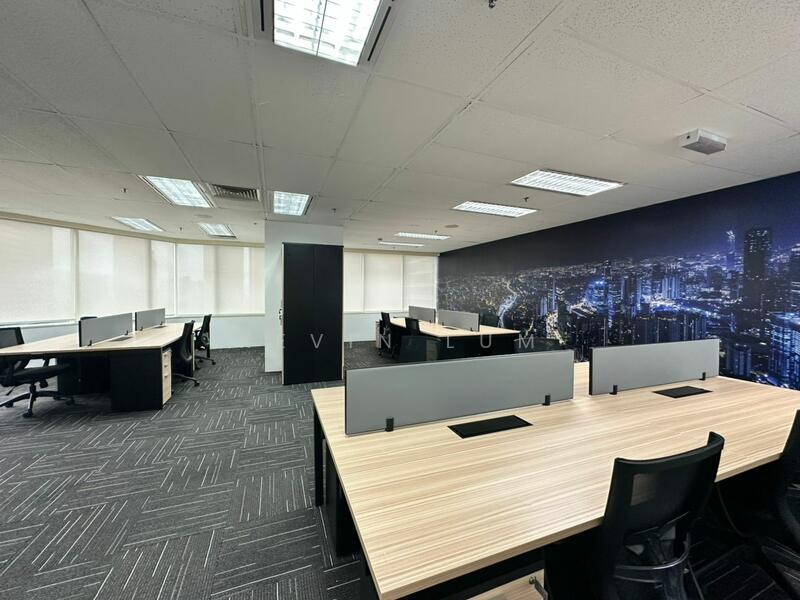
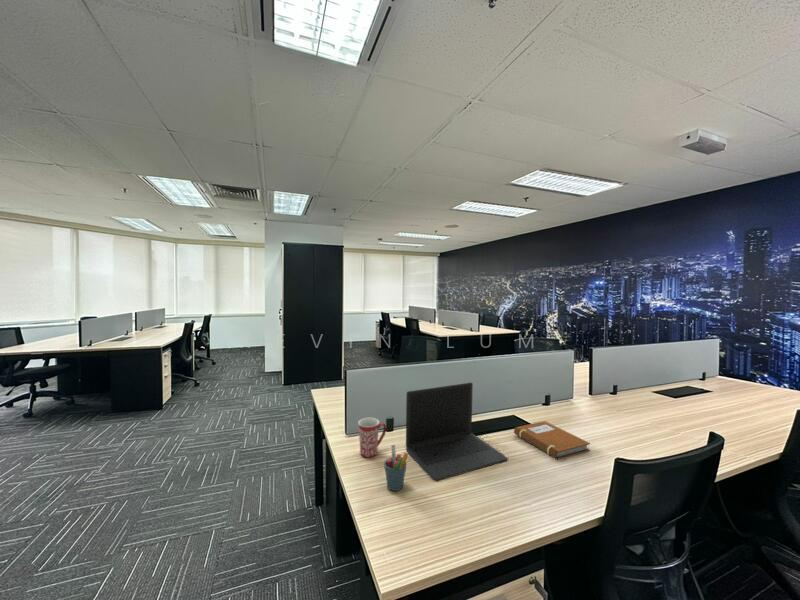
+ notebook (548, 438)
+ laptop (456, 425)
+ mug (372, 436)
+ pen holder (395, 468)
